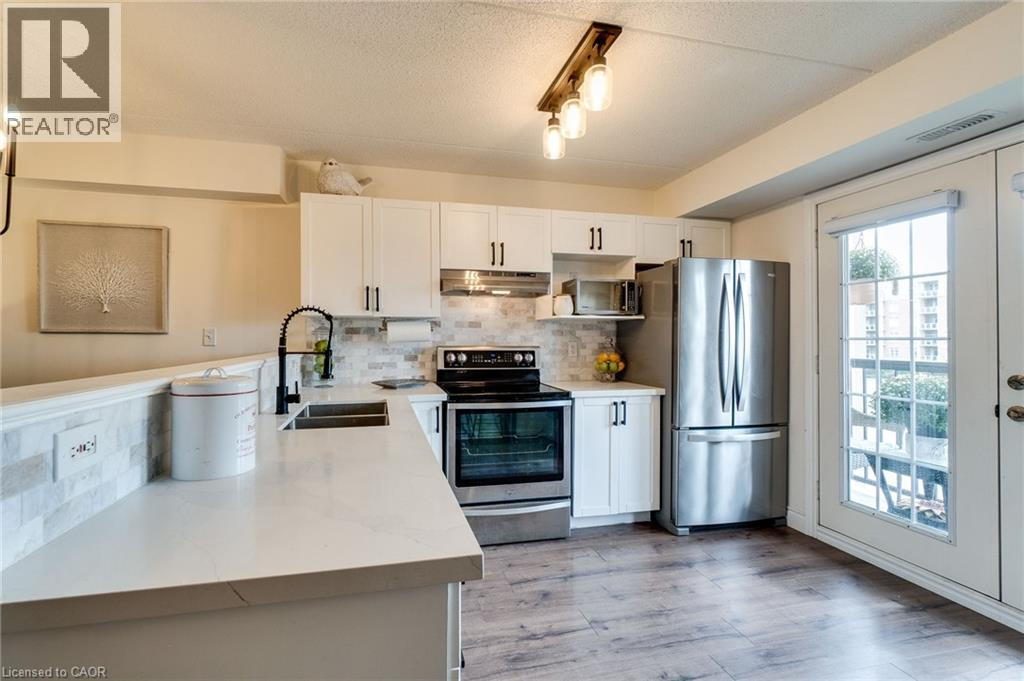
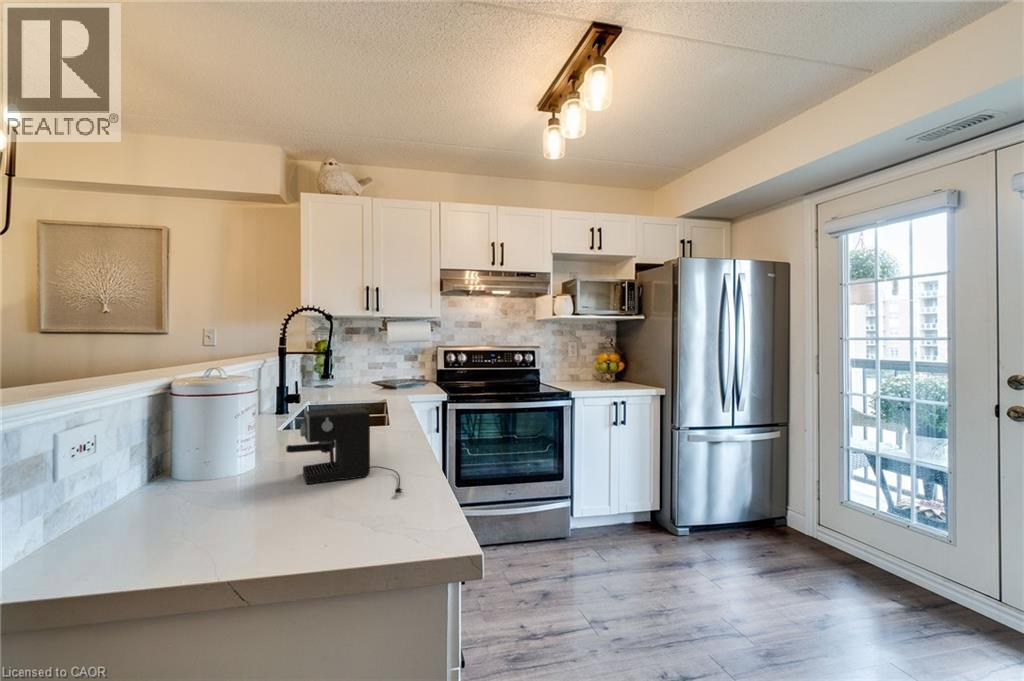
+ coffee maker (346, 449)
